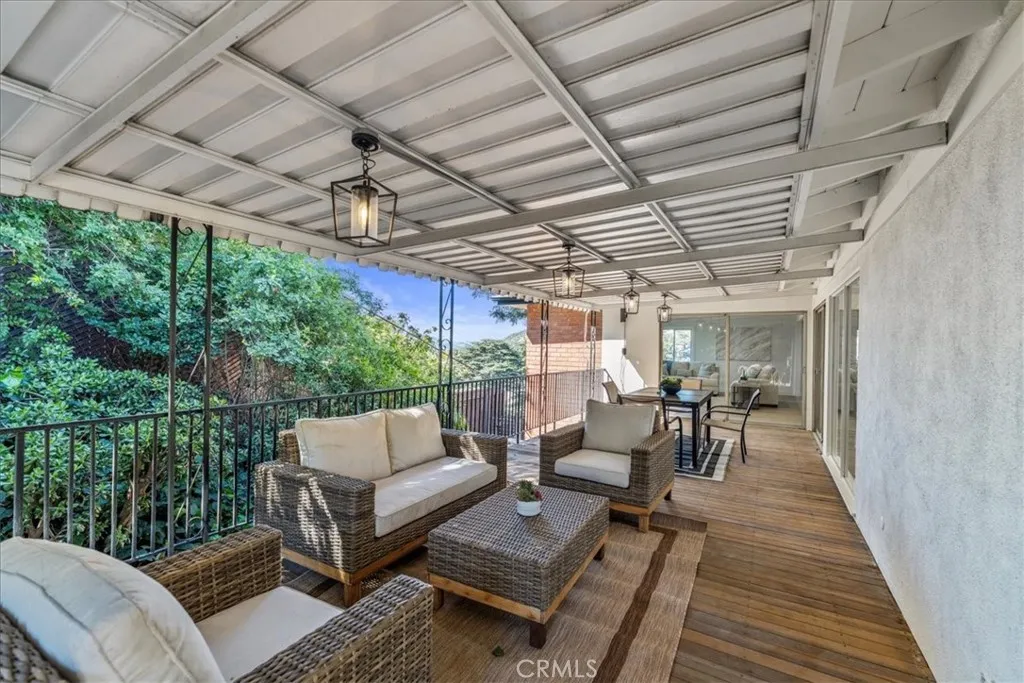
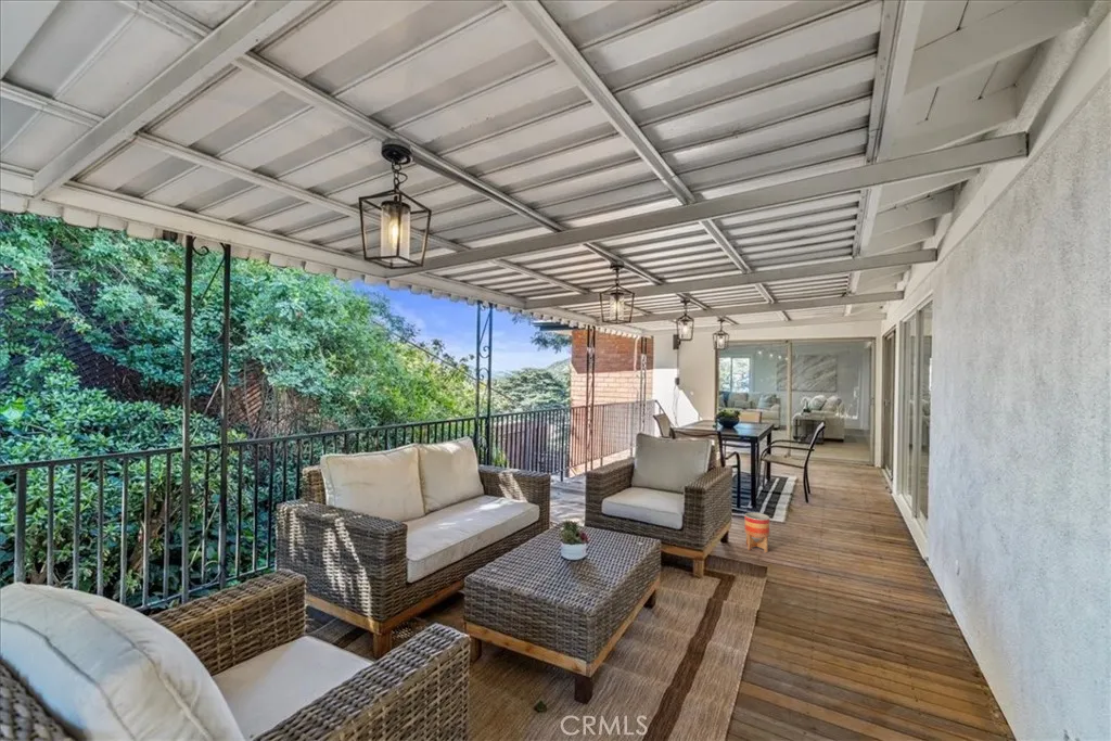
+ planter (756, 532)
